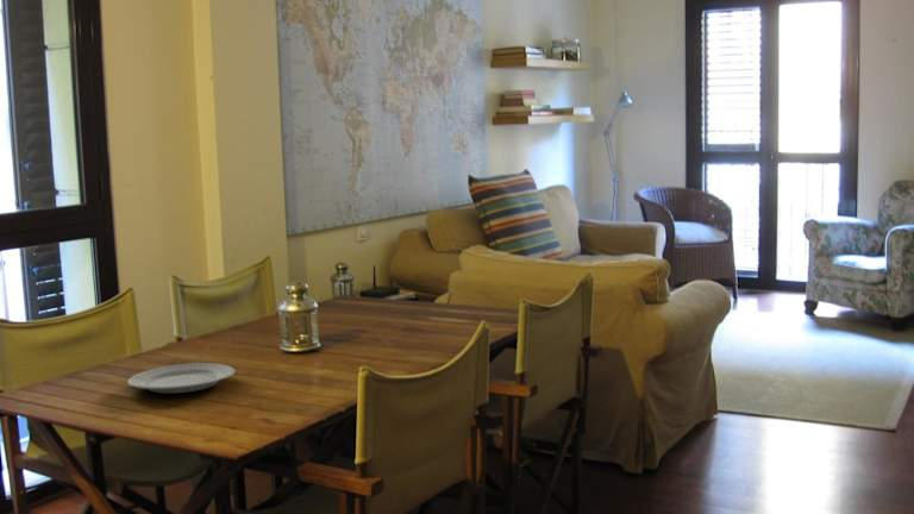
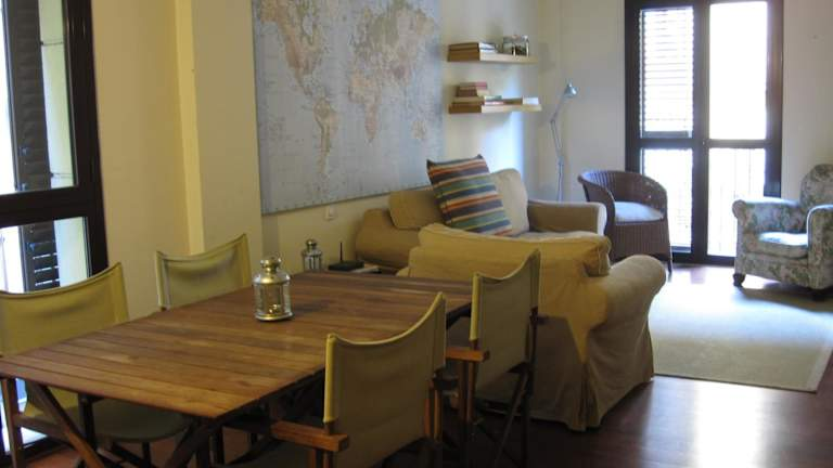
- chinaware (182, 380)
